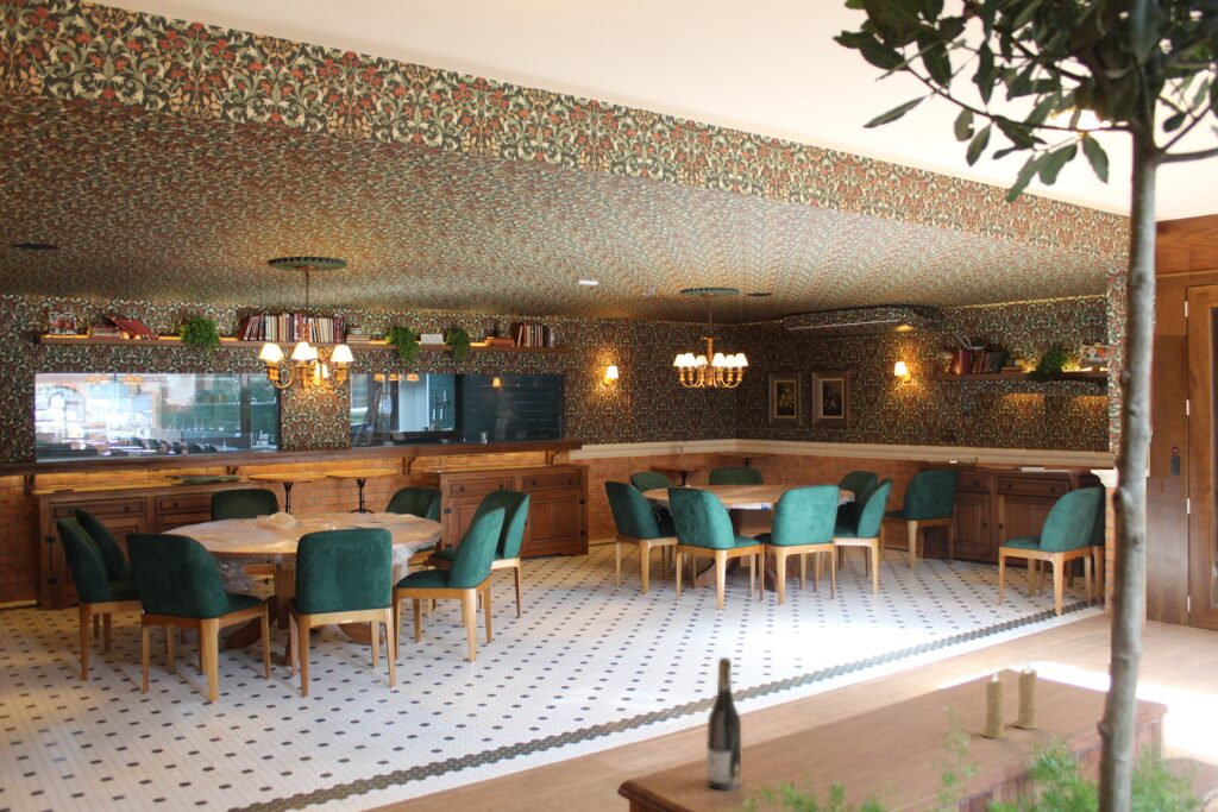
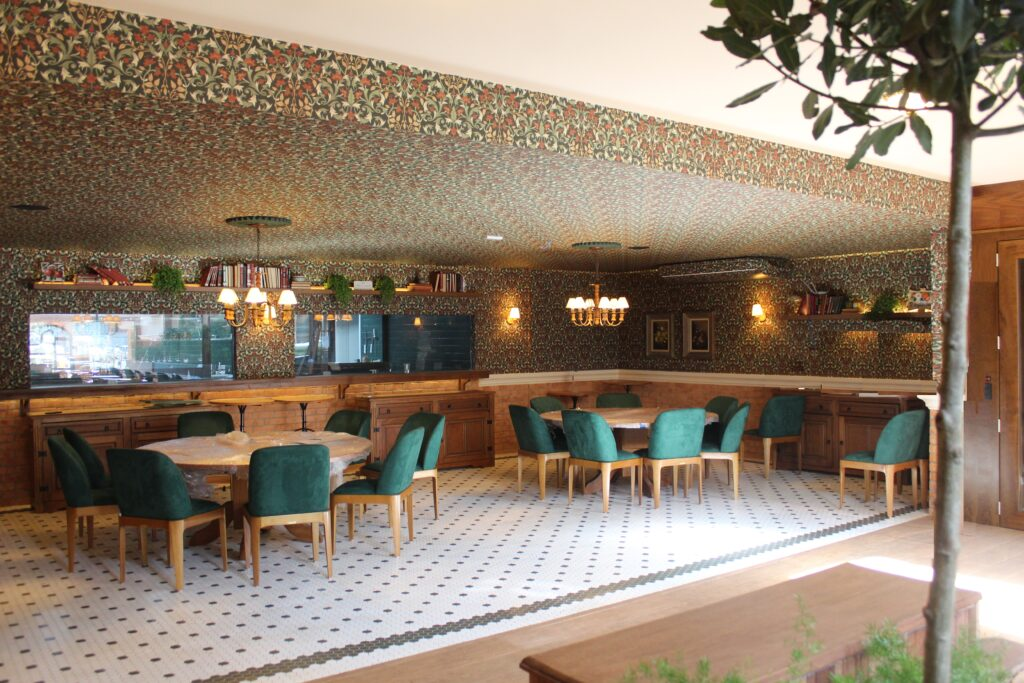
- candle (1003, 697)
- wine bottle (723, 720)
